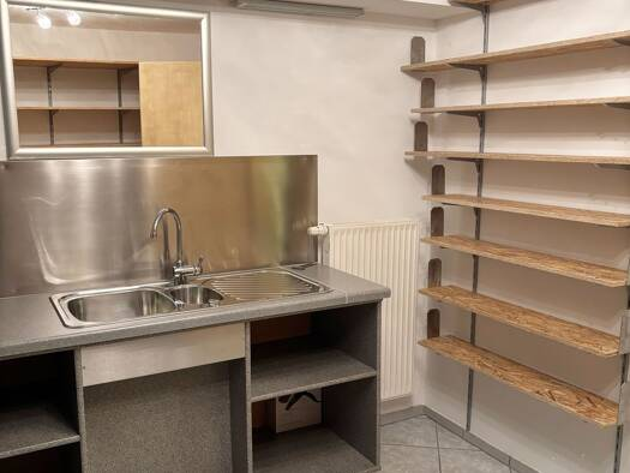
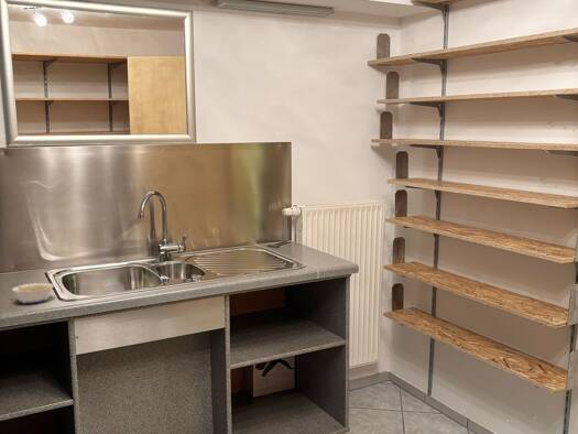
+ legume (32, 292)
